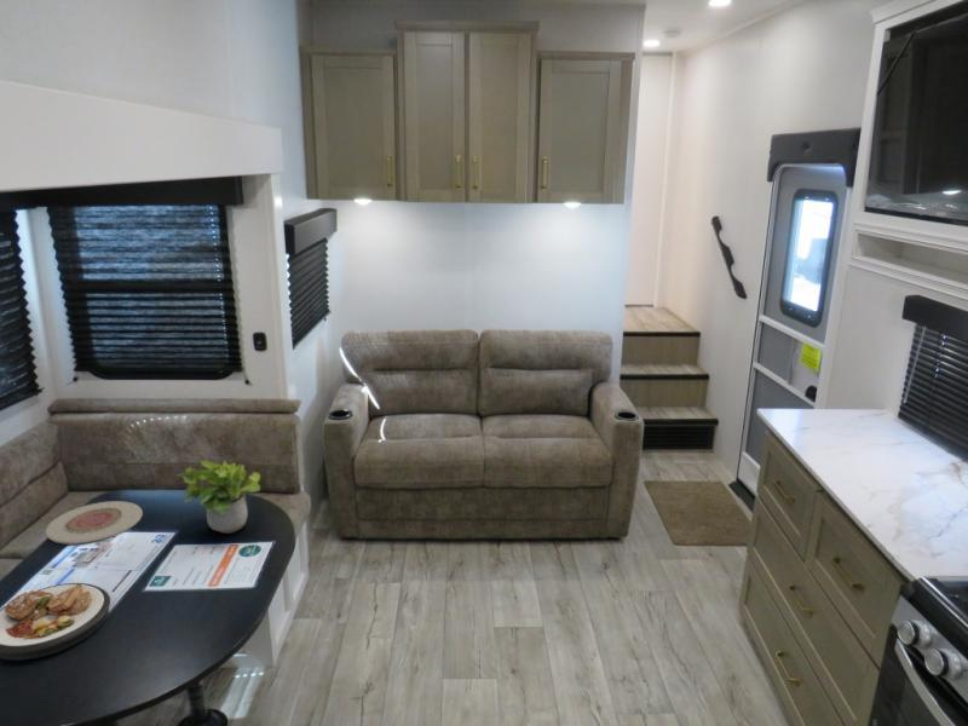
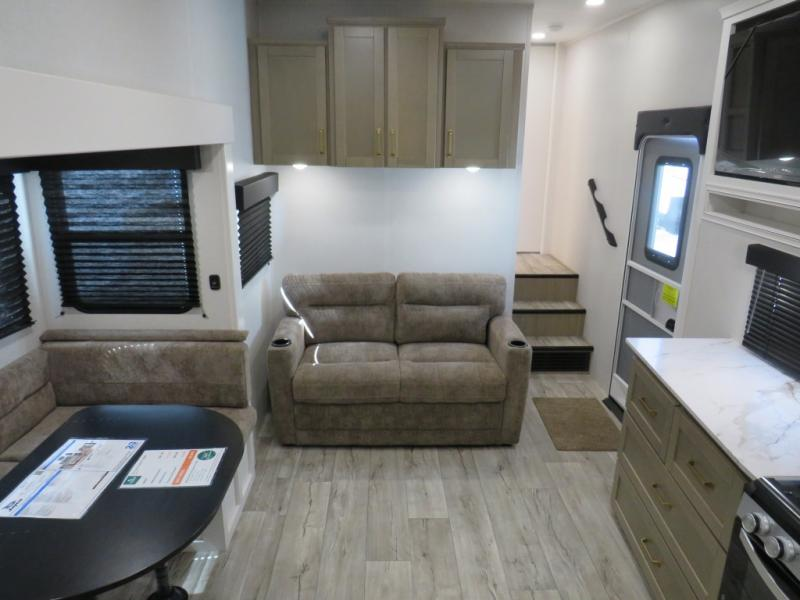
- plate (96, 520)
- plate (47, 615)
- potted plant (219, 495)
